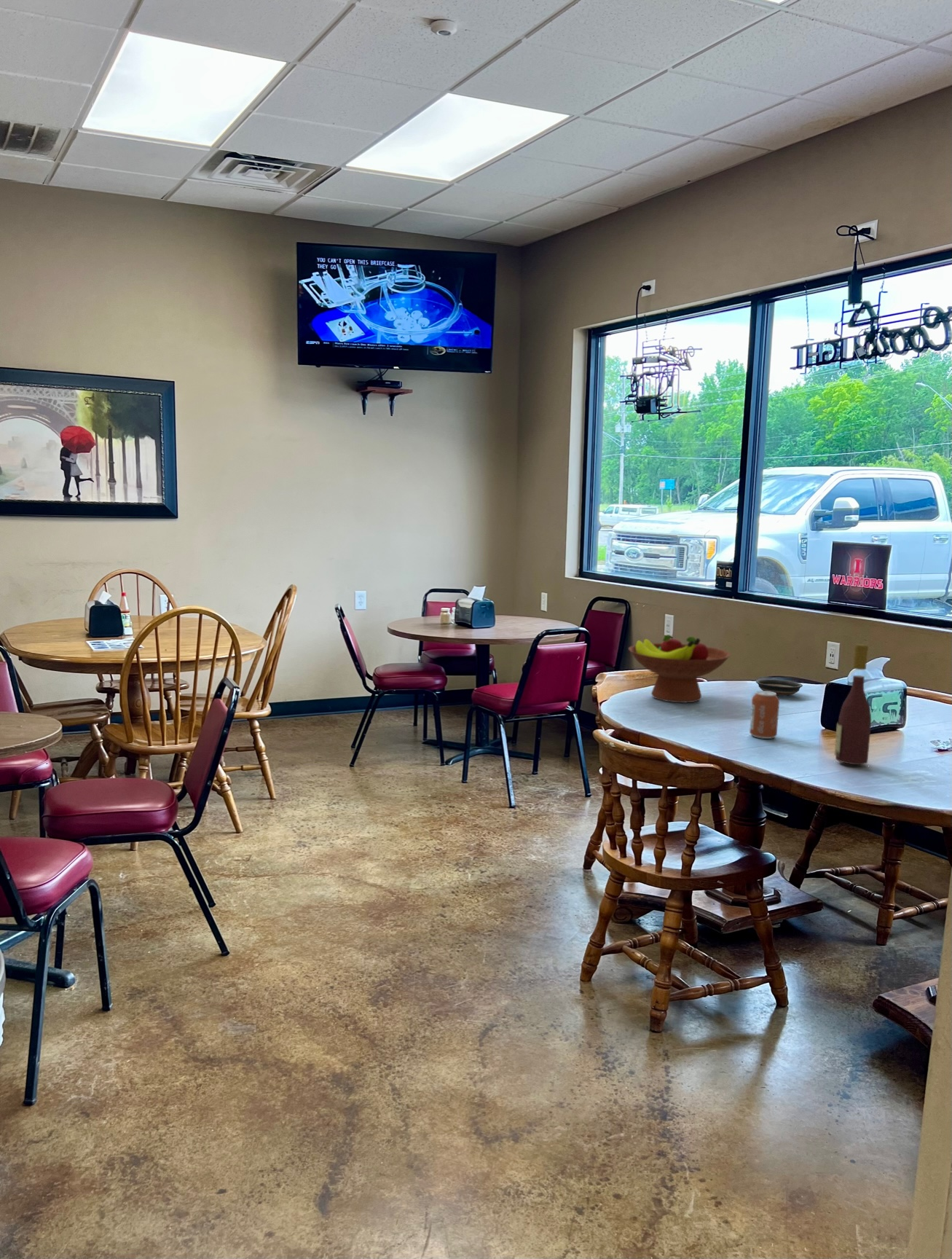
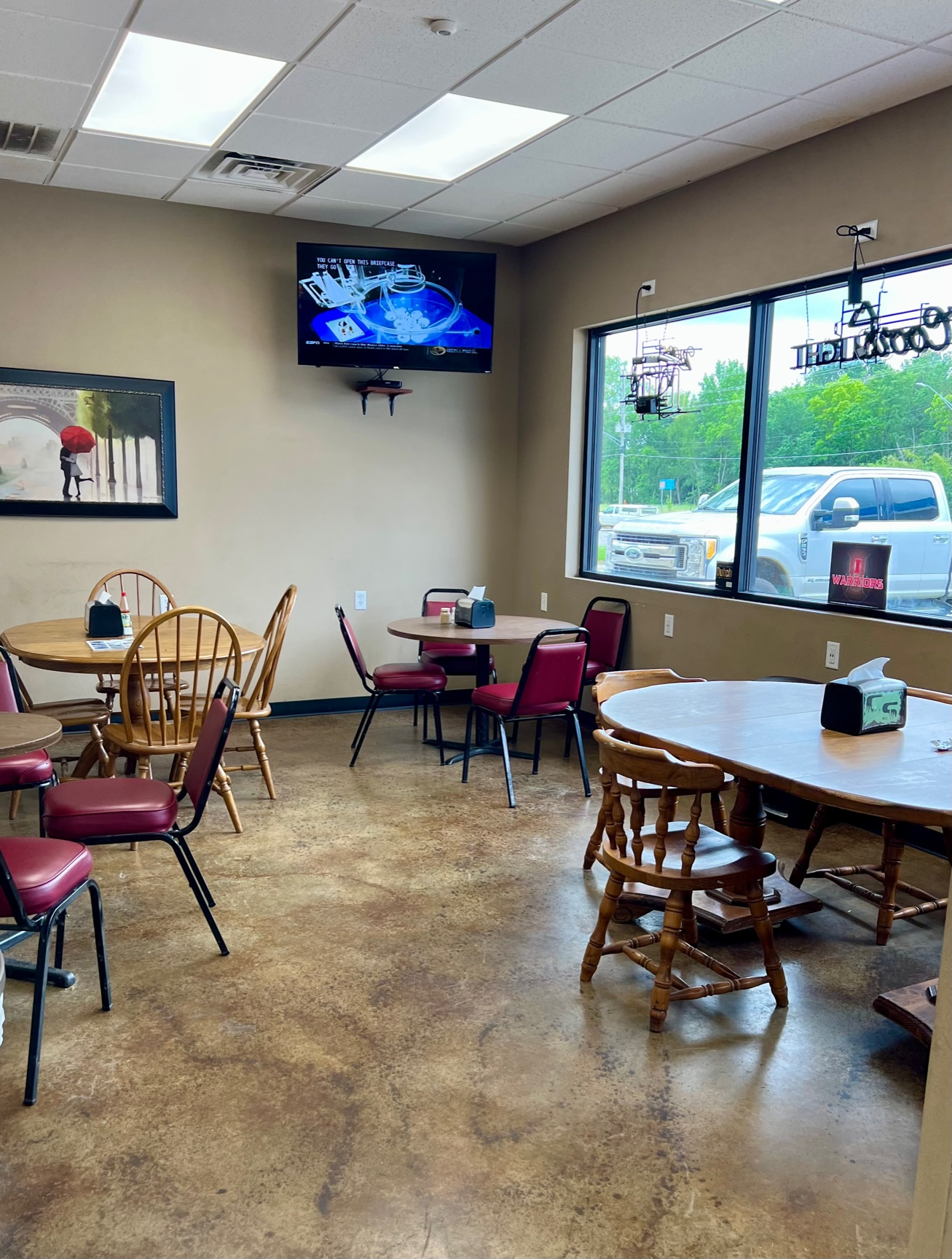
- wine bottle (856, 705)
- saucer (779, 688)
- fruit bowl (678, 665)
- can (764, 714)
